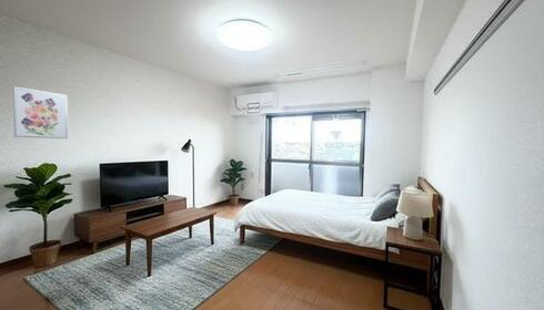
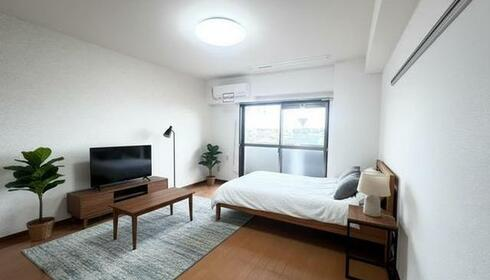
- wall art (42, 114)
